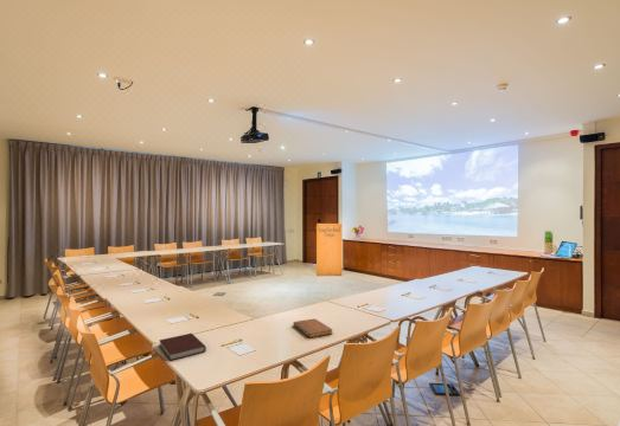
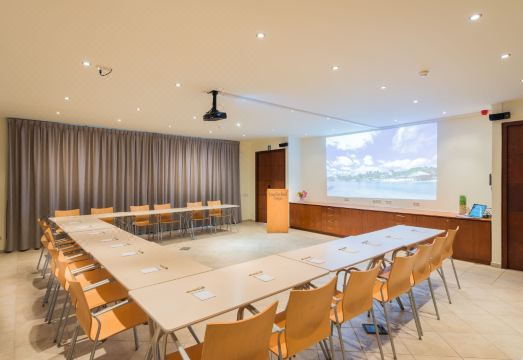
- notebook (312, 327)
- notebook (181, 346)
